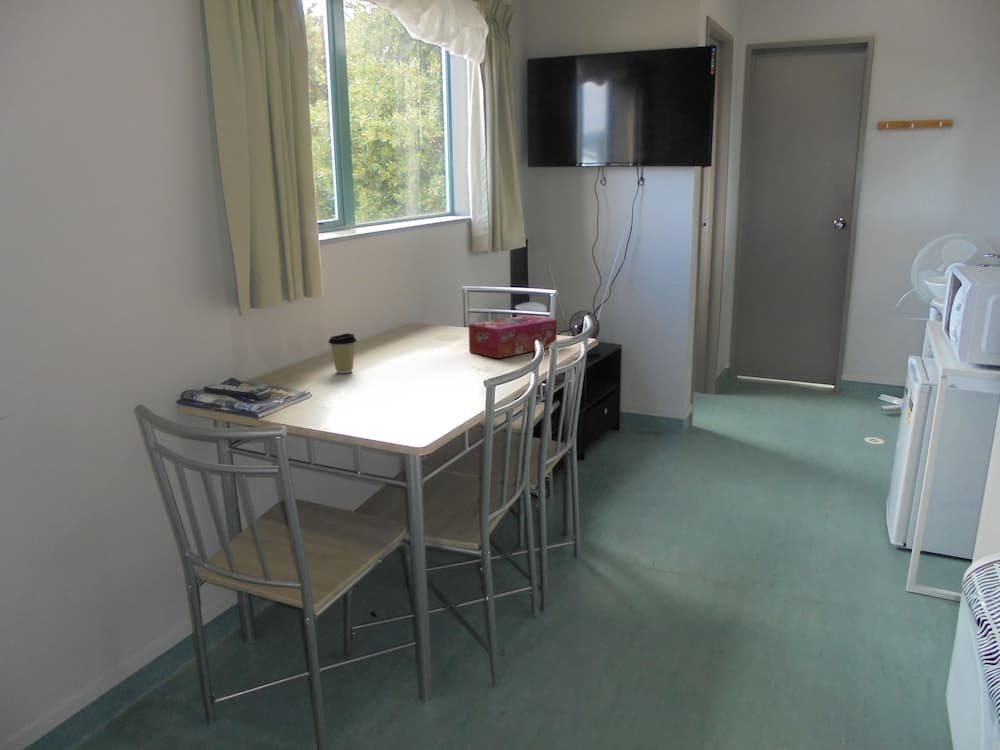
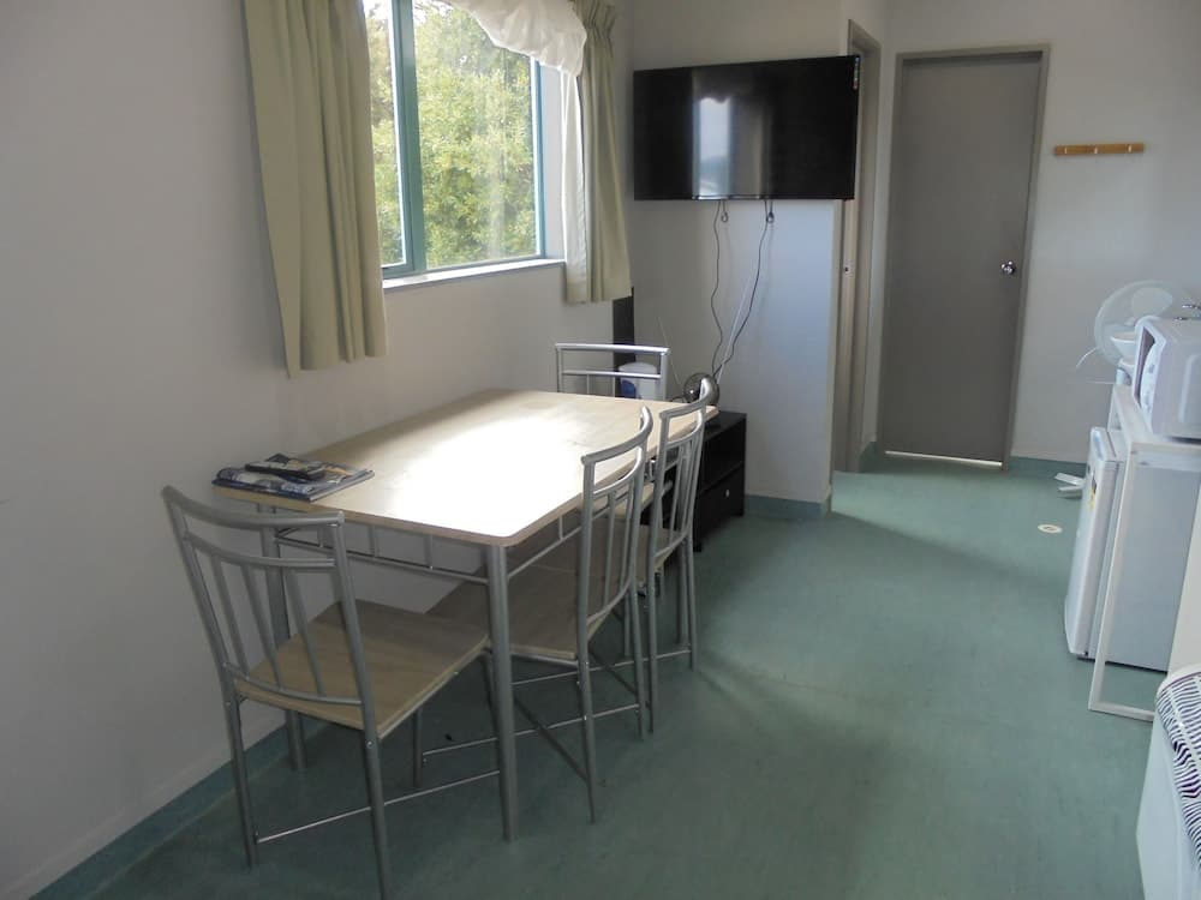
- coffee cup (343, 353)
- tissue box (513, 335)
